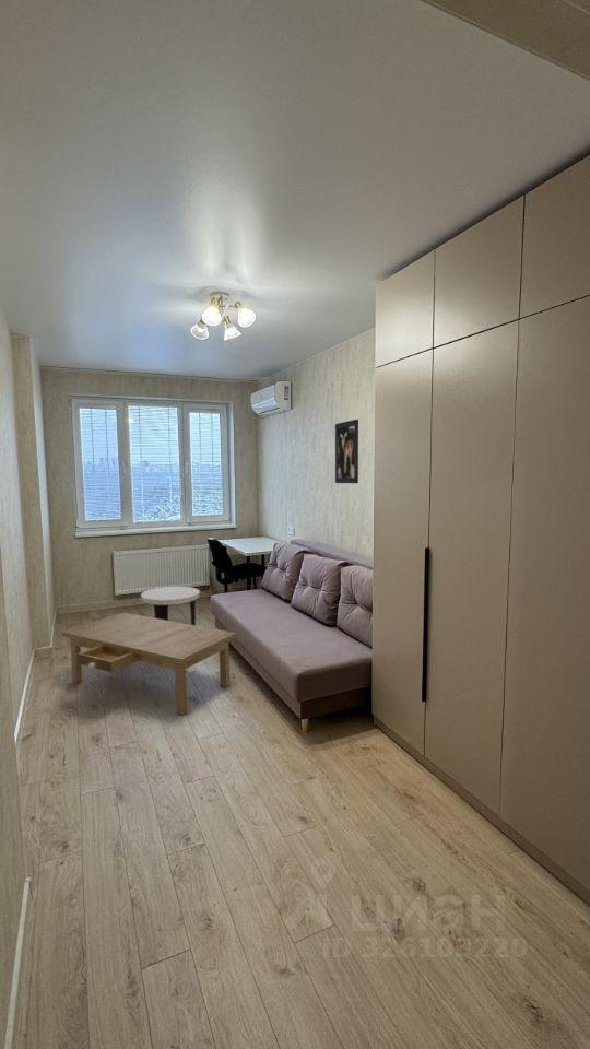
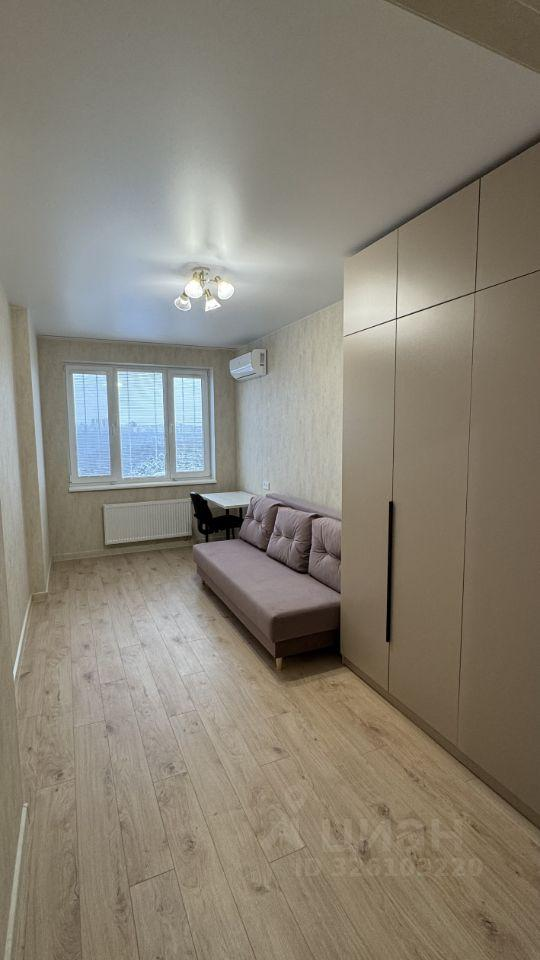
- coffee table (149, 658)
- wall art (345, 452)
- side table (167, 613)
